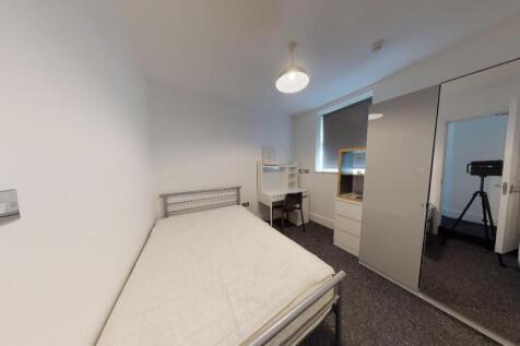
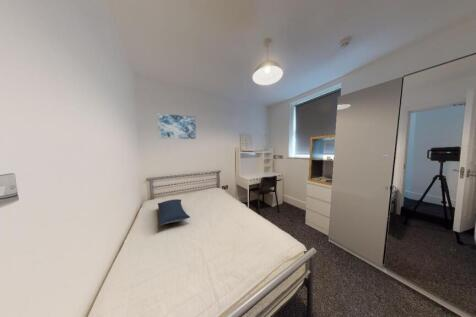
+ wall art (177, 127)
+ pillow (172, 209)
